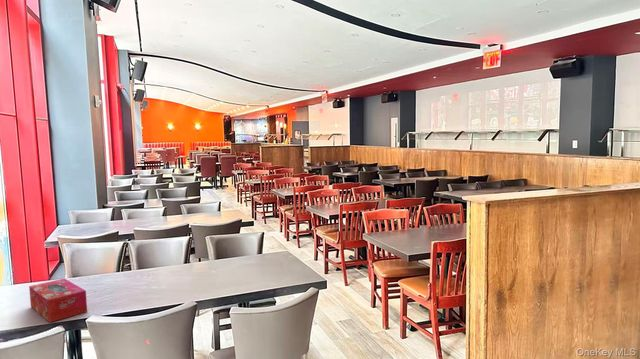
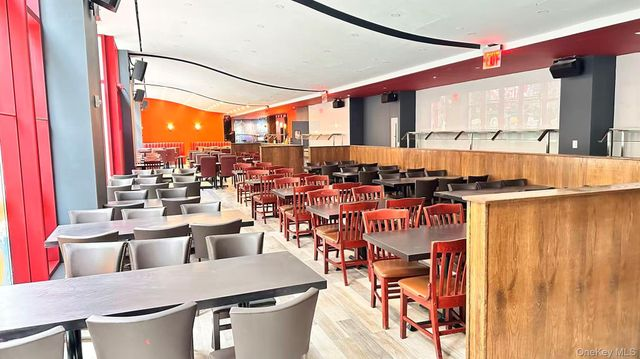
- tissue box (57, 298)
